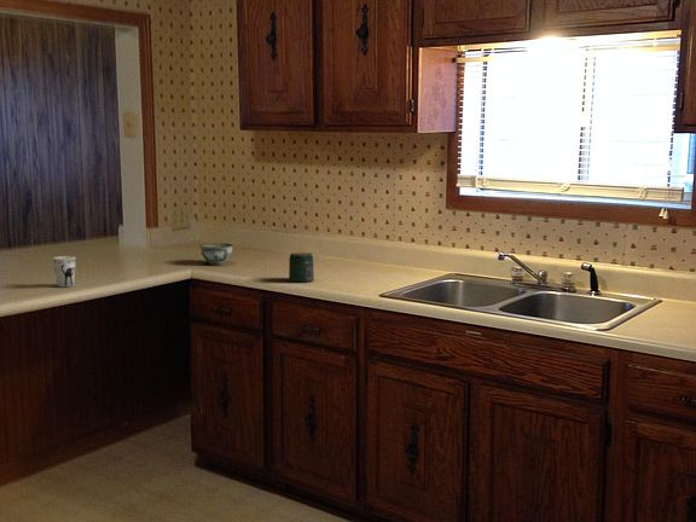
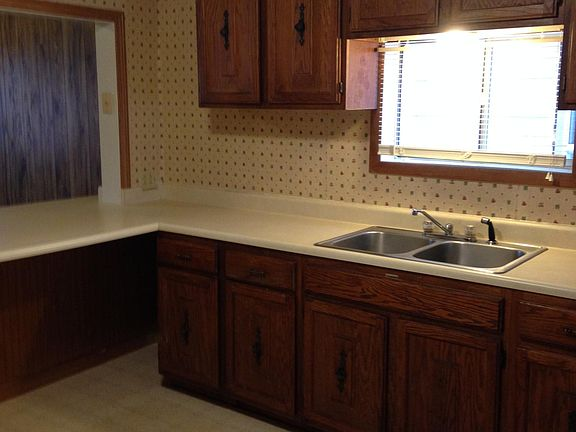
- cup (64, 271)
- jar (301, 267)
- bowl (216, 254)
